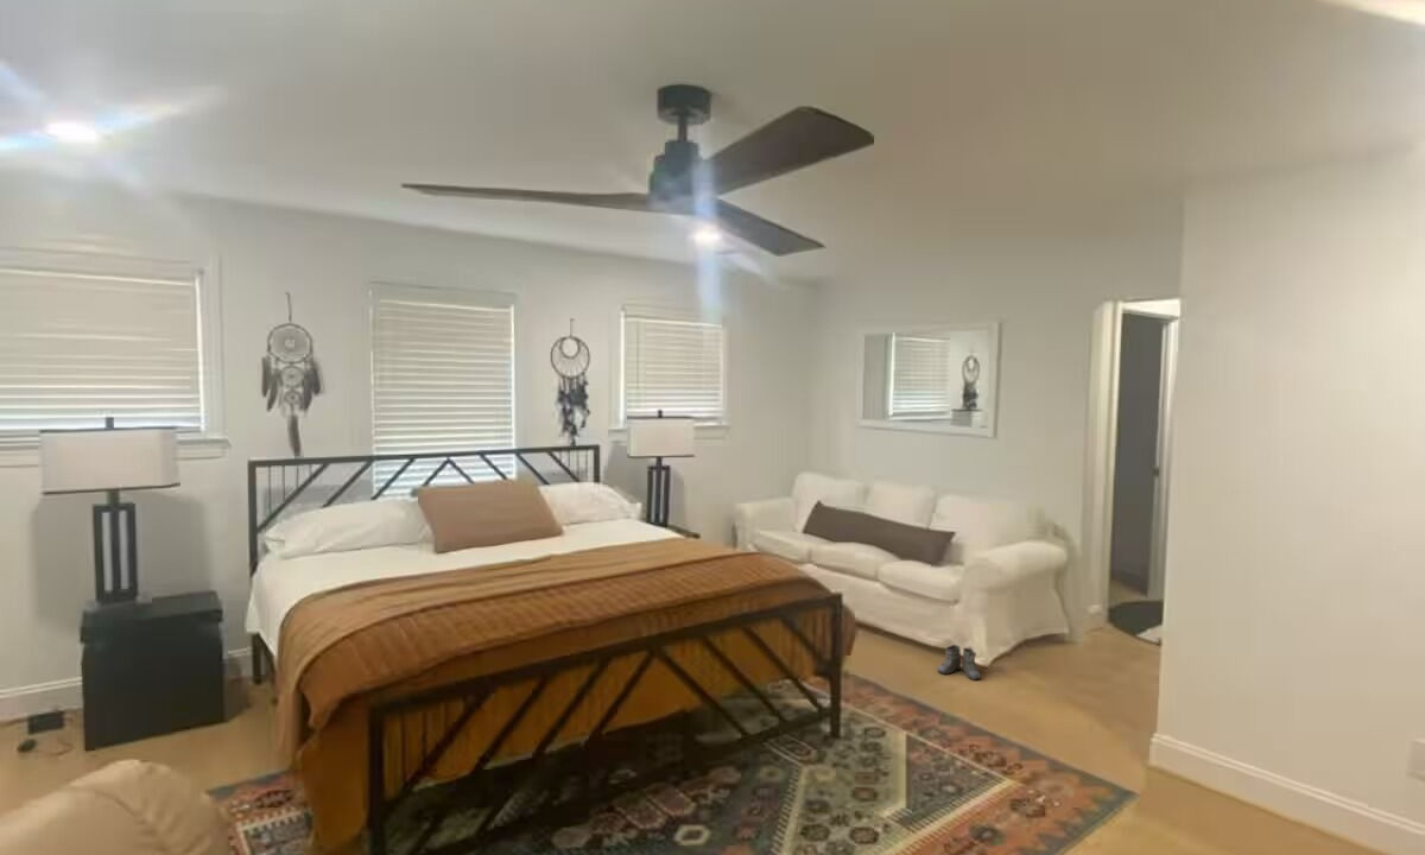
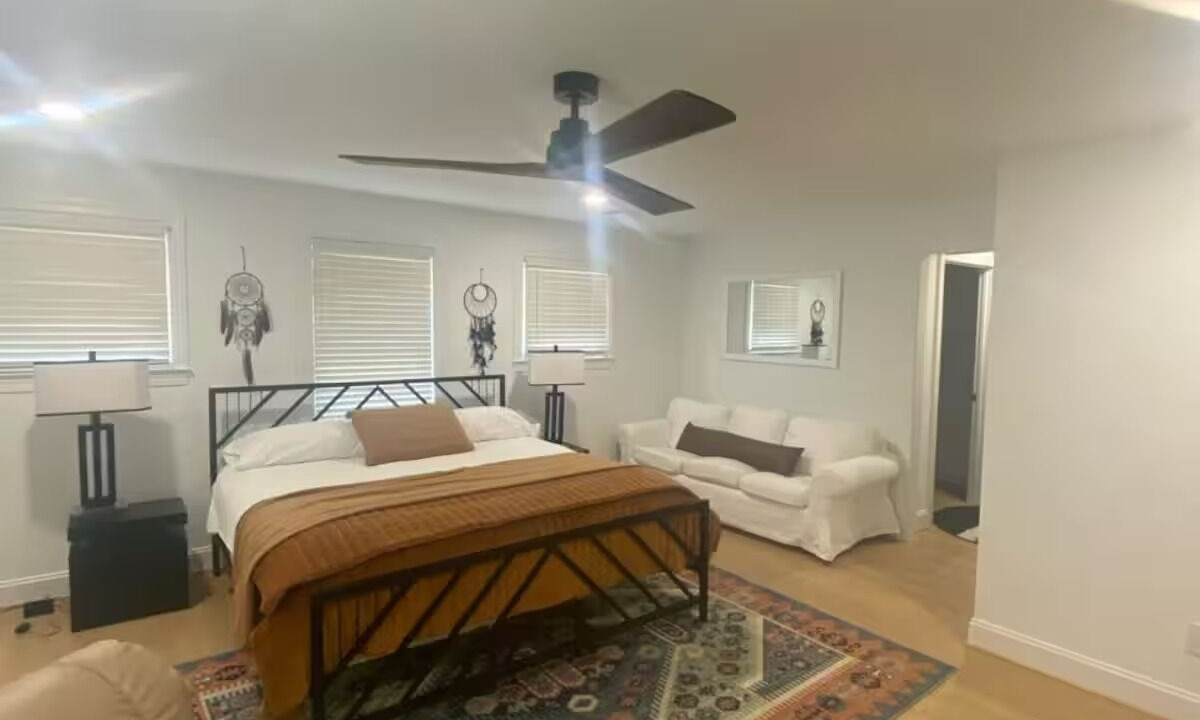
- boots (958, 660)
